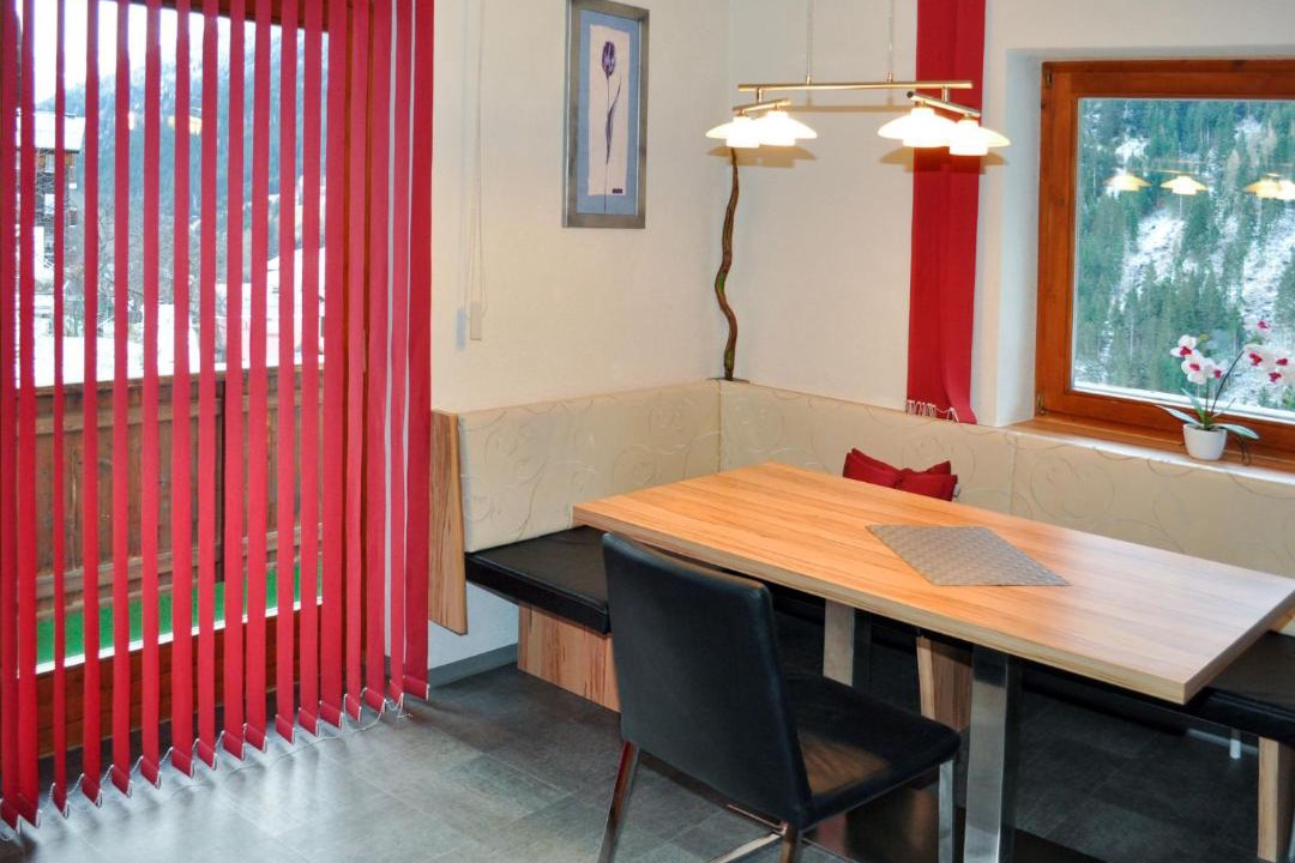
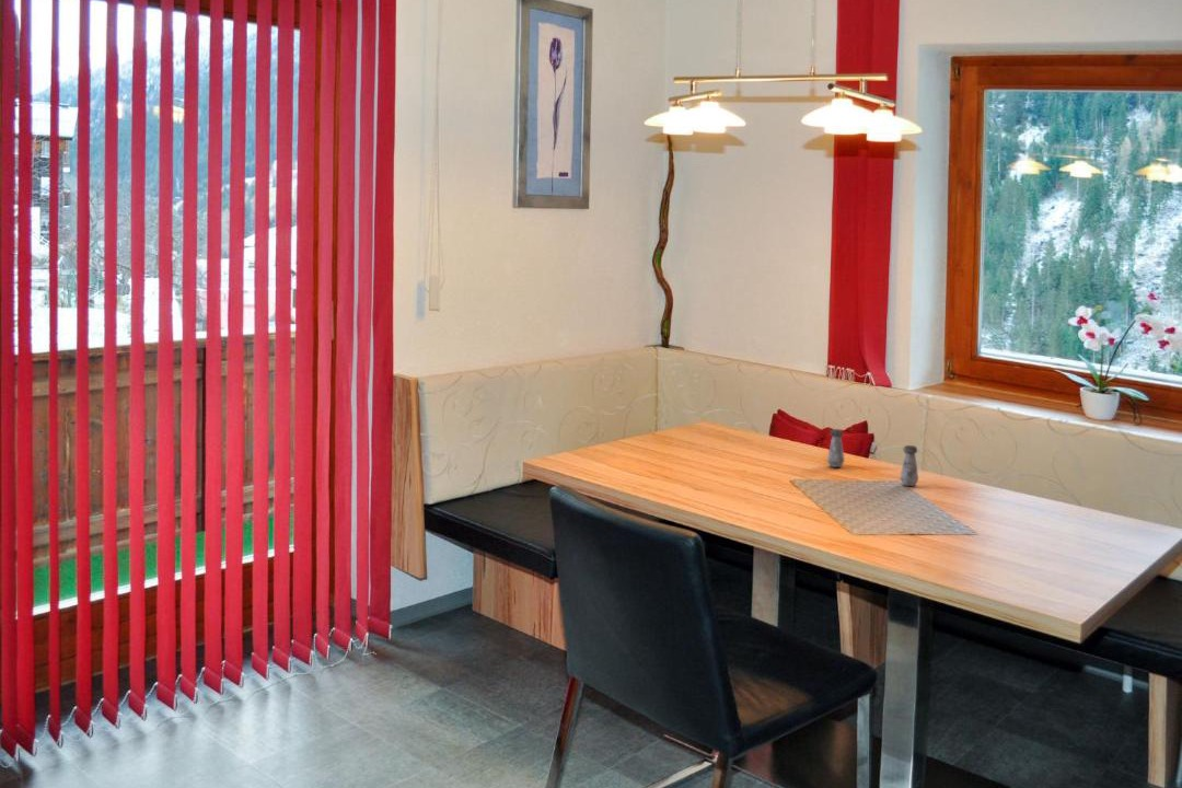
+ salt shaker (836, 448)
+ salt shaker (909, 465)
